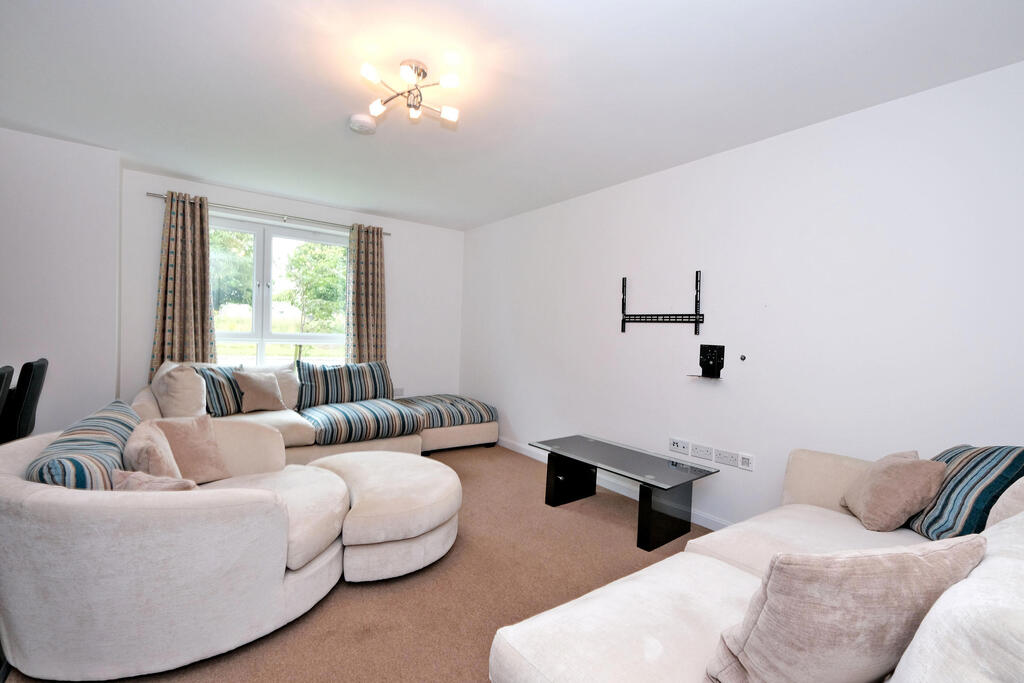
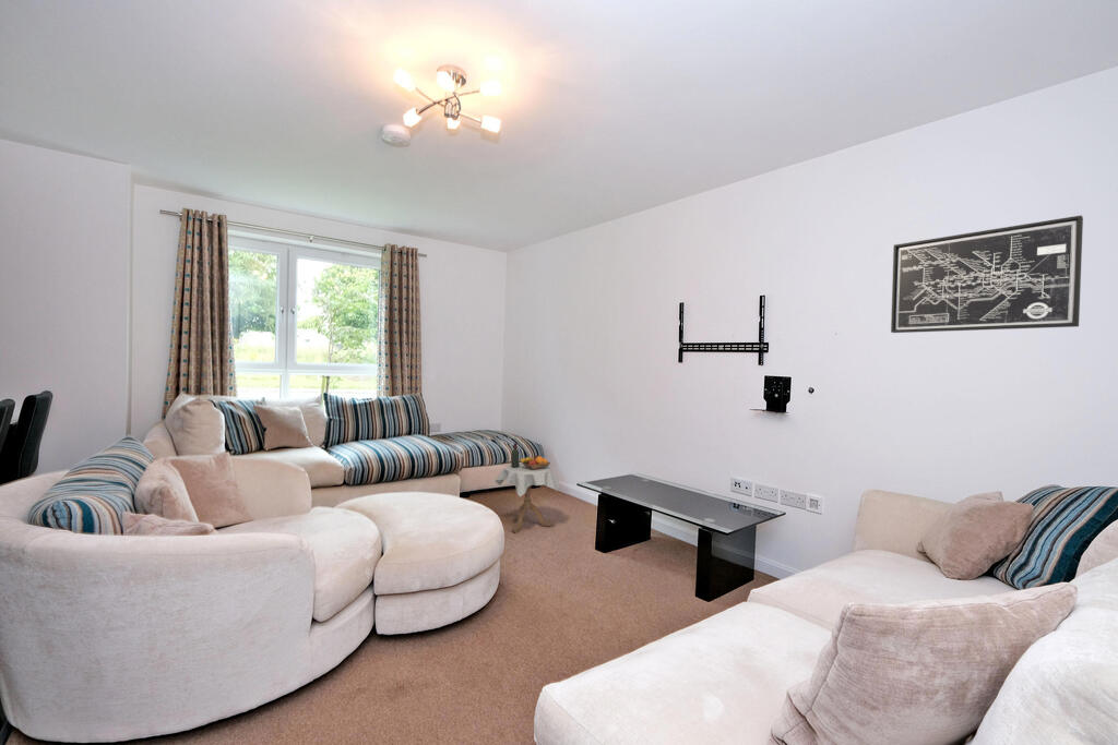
+ wall art (976, 280)
+ side table (528, 484)
